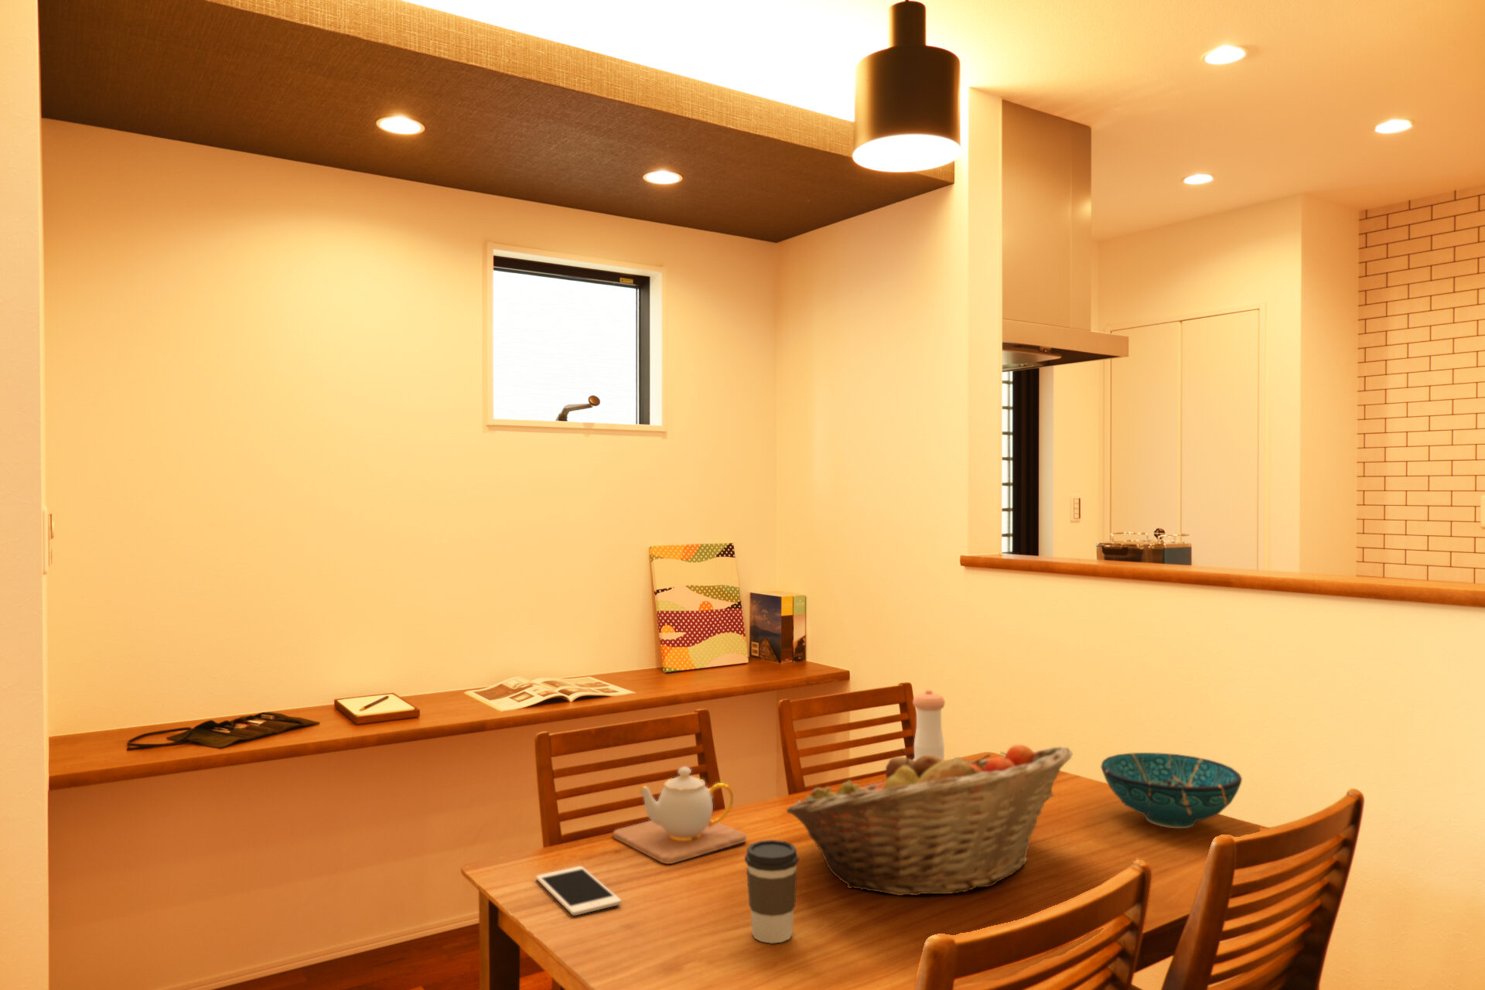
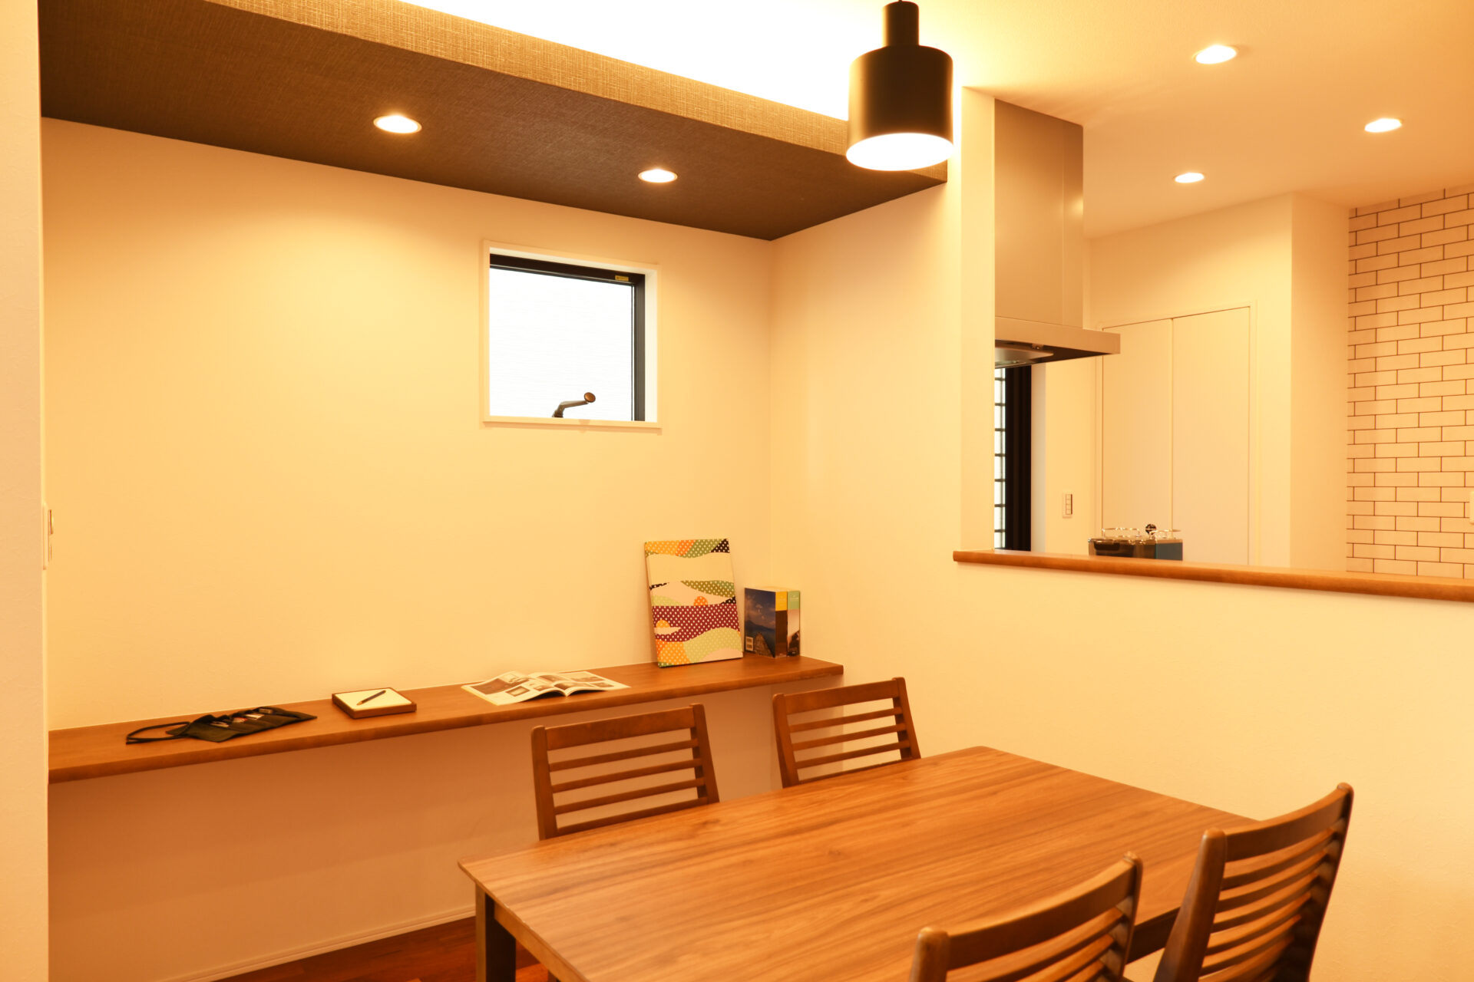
- decorative bowl (1169, 794)
- teapot (680, 801)
- cell phone (577, 889)
- pepper shaker (929, 733)
- coffee cup (772, 891)
- fruit basket (933, 803)
